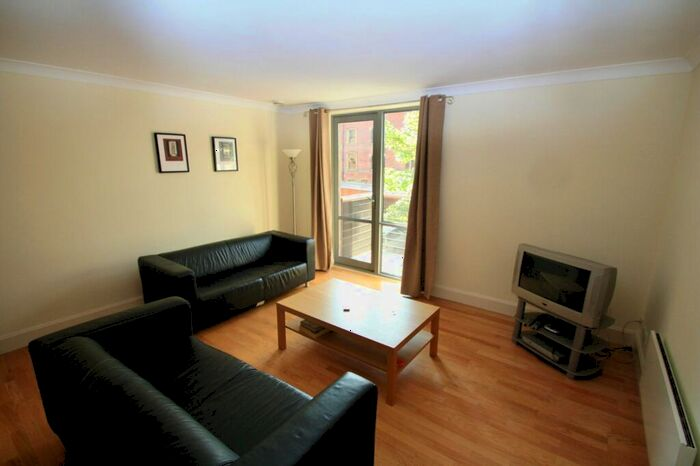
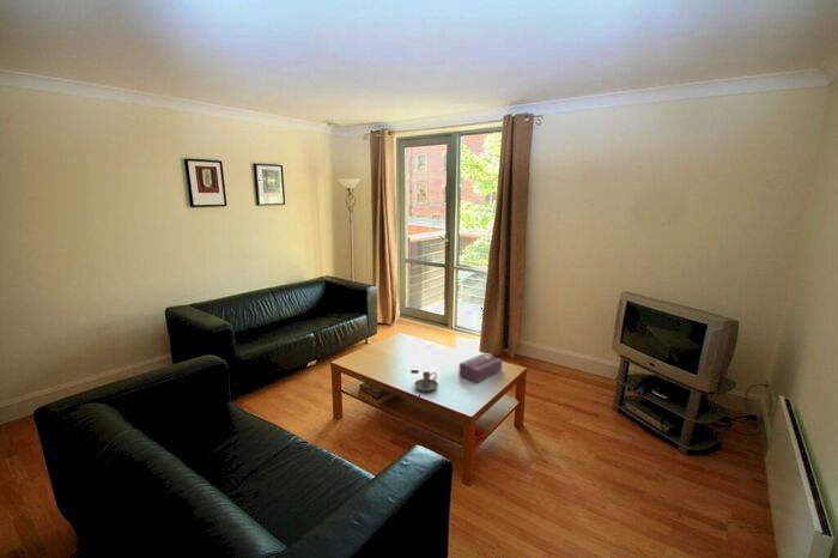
+ candle holder (427, 380)
+ tissue box (480, 366)
